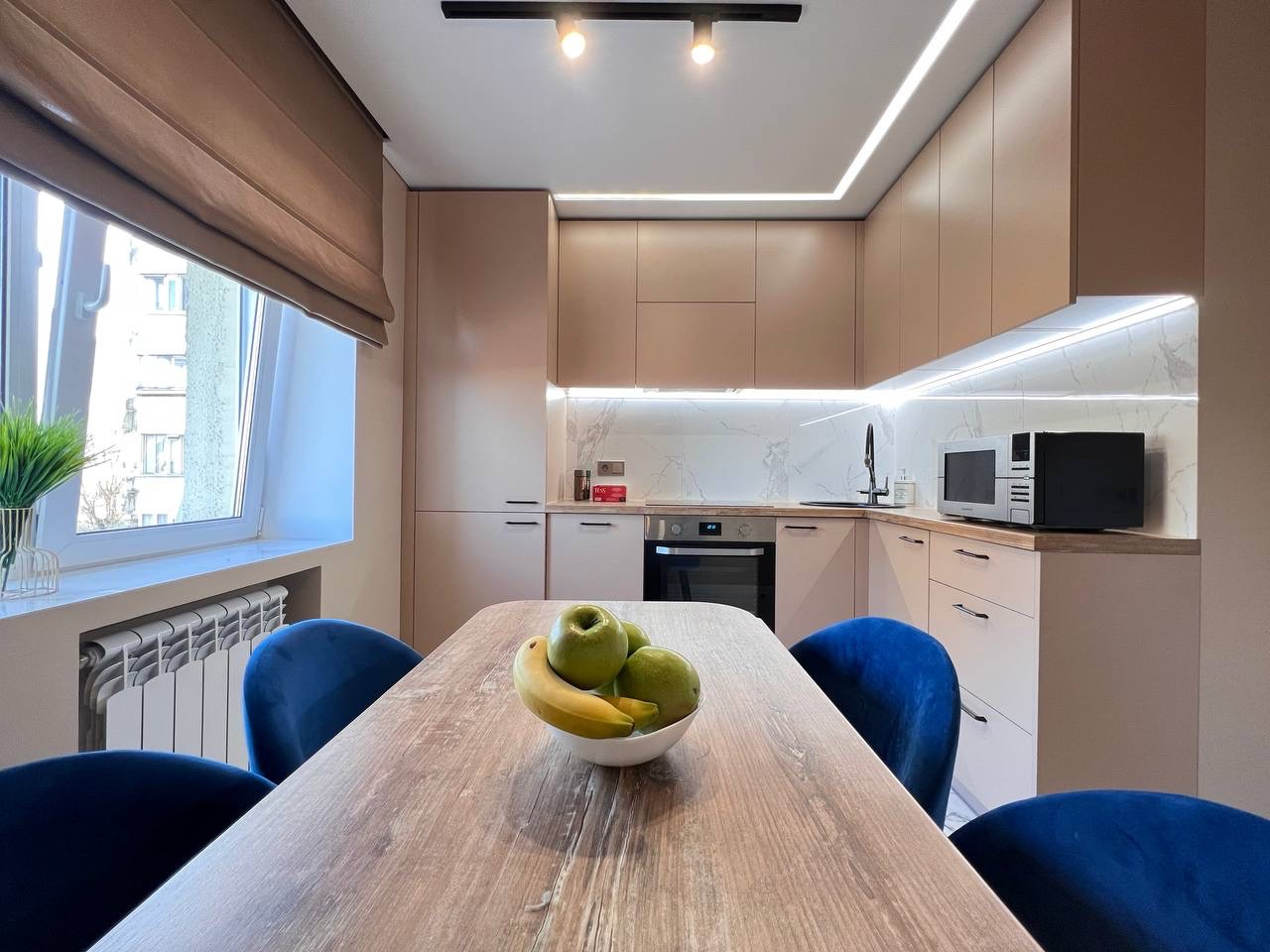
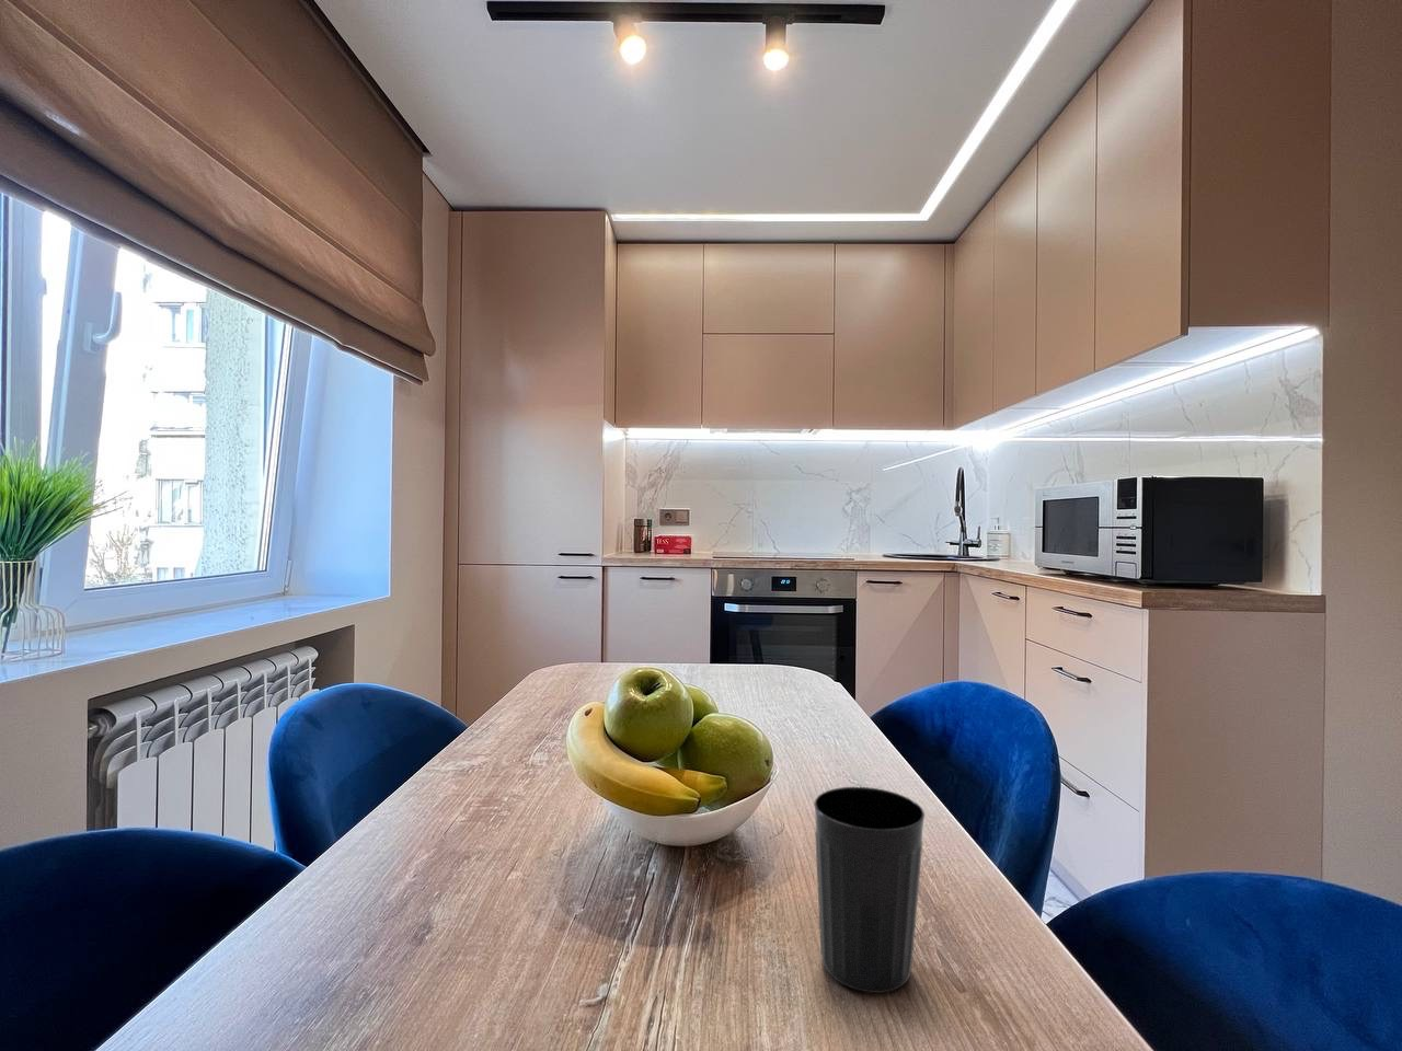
+ cup (868, 885)
